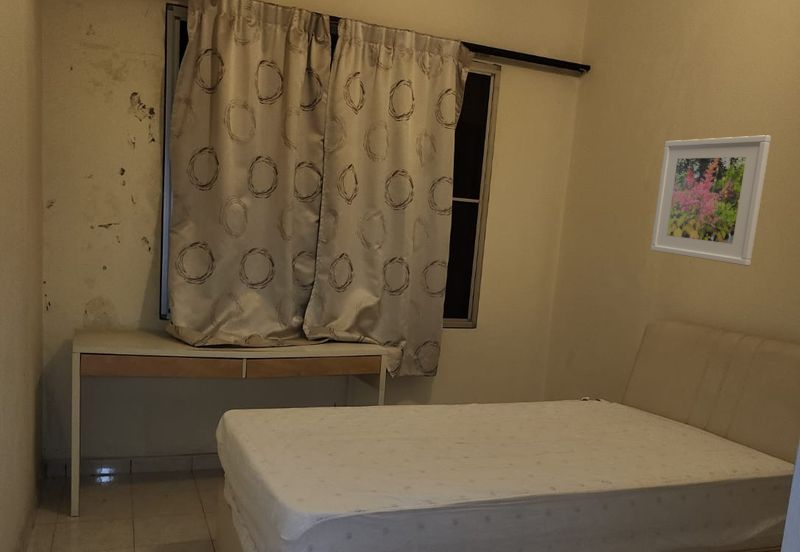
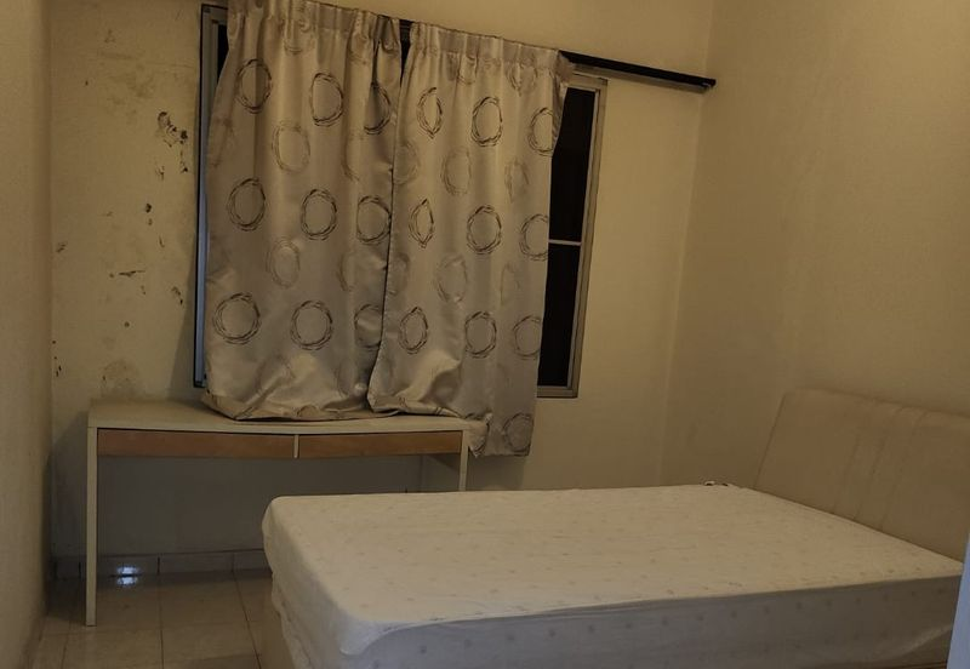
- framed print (704, 198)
